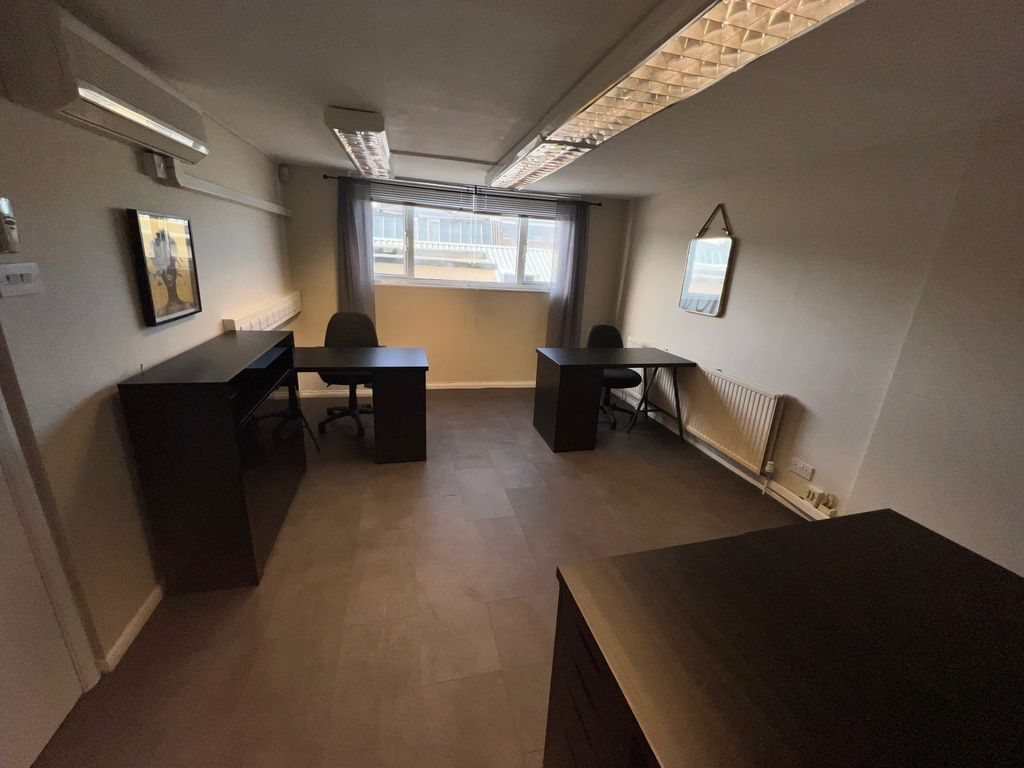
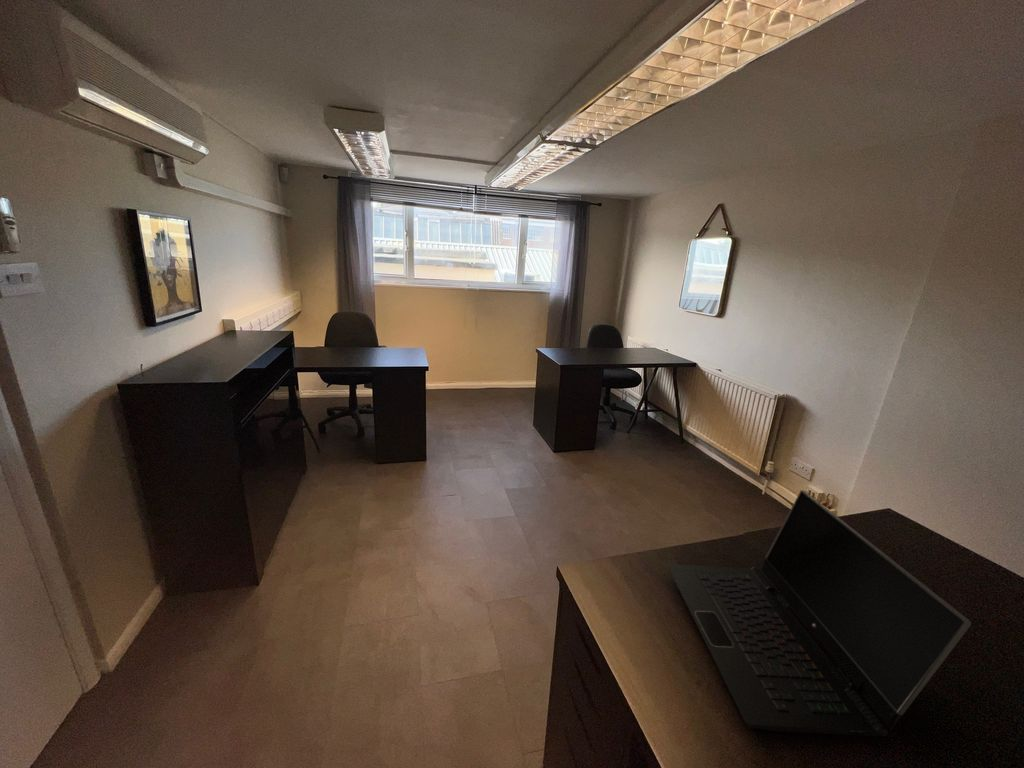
+ laptop computer (779, 589)
